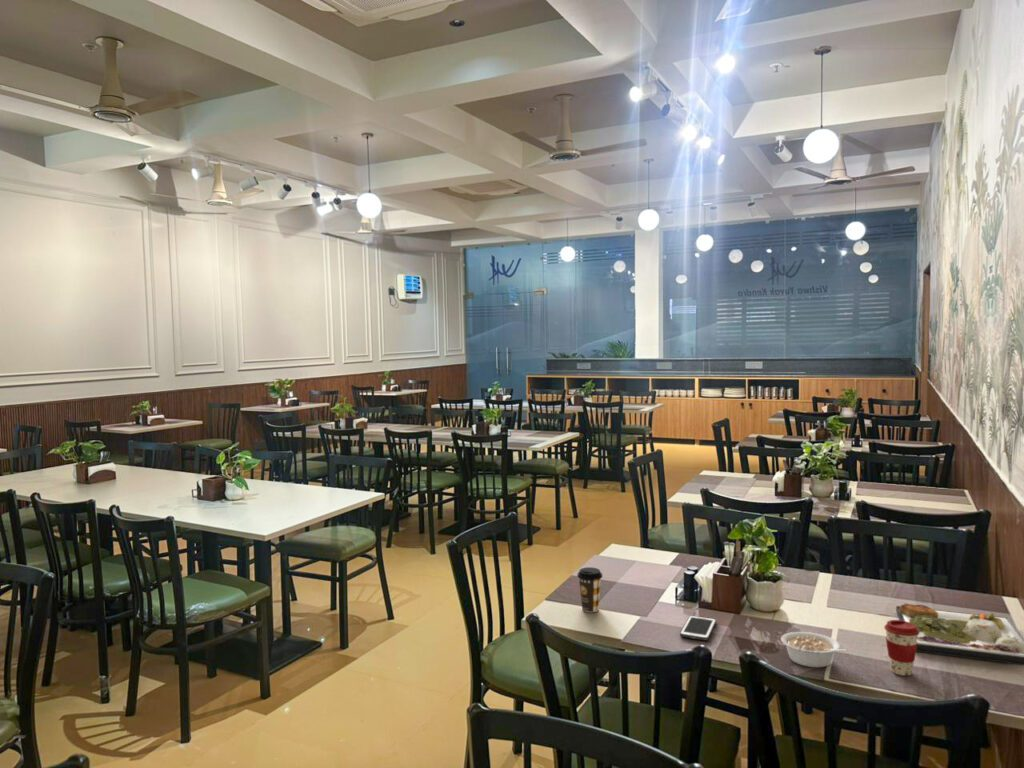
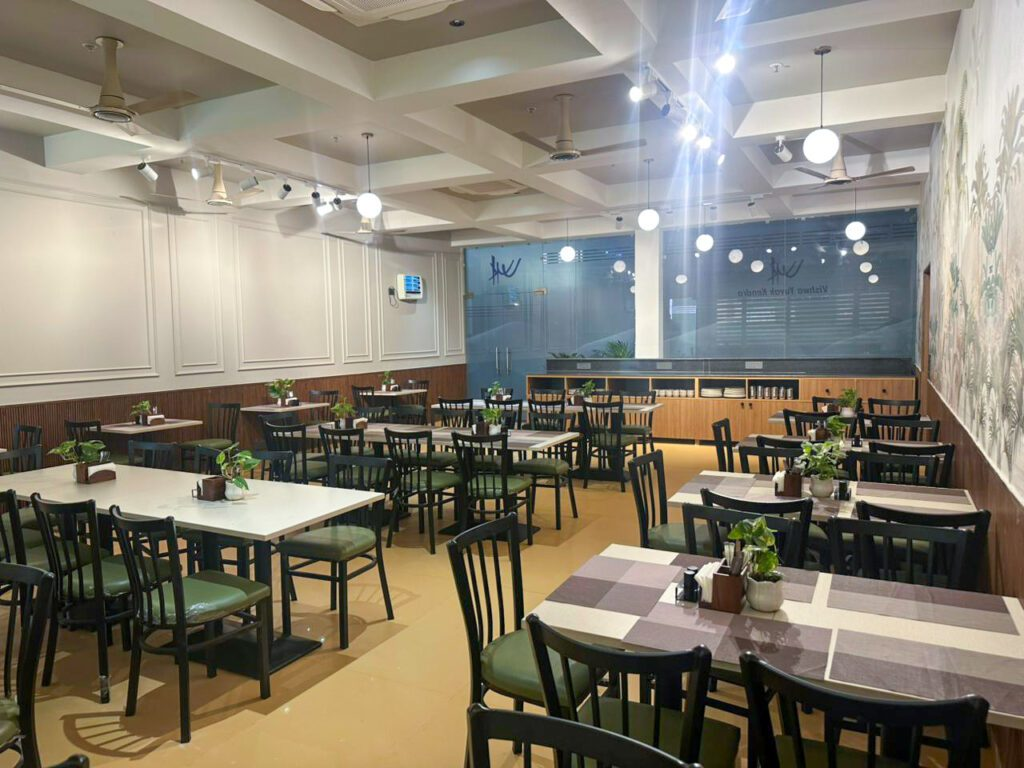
- coffee cup (901, 647)
- legume (812, 649)
- dinner plate (961, 628)
- cell phone (698, 627)
- coffee cup (590, 589)
